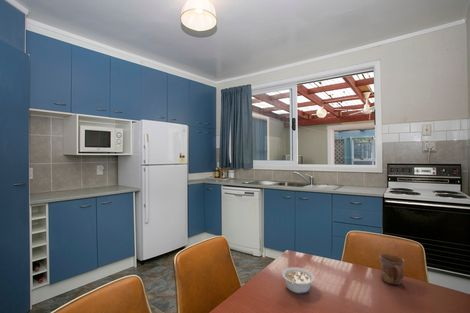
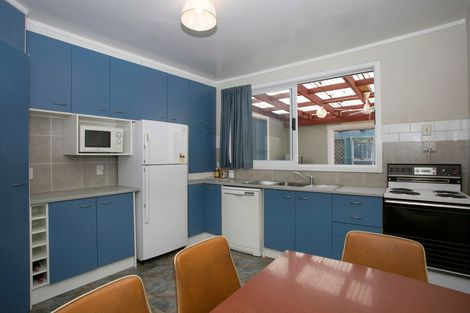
- legume (298, 280)
- mug (393, 271)
